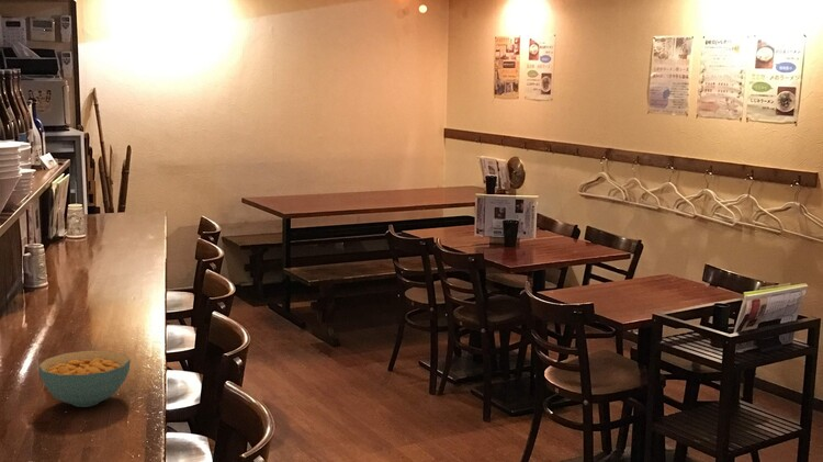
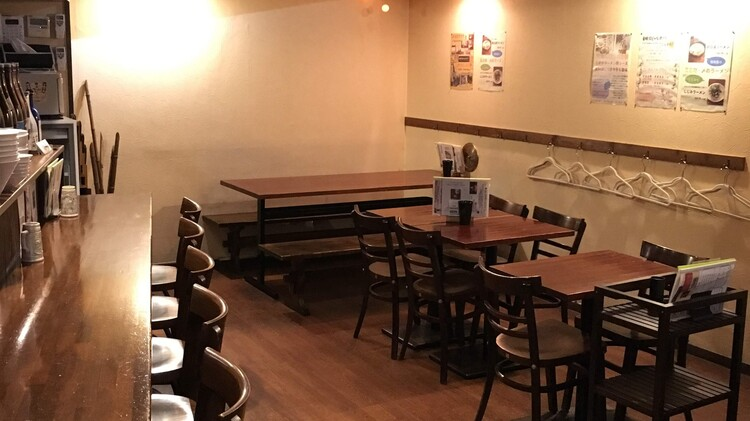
- cereal bowl (84, 382)
